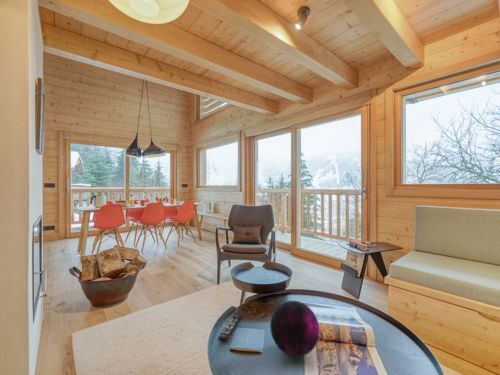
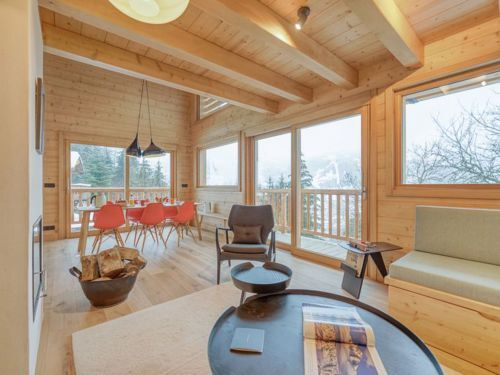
- decorative orb (294, 327)
- remote control (231, 325)
